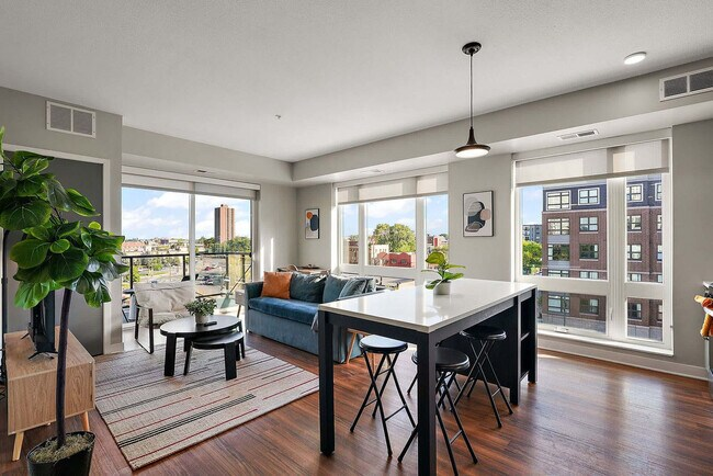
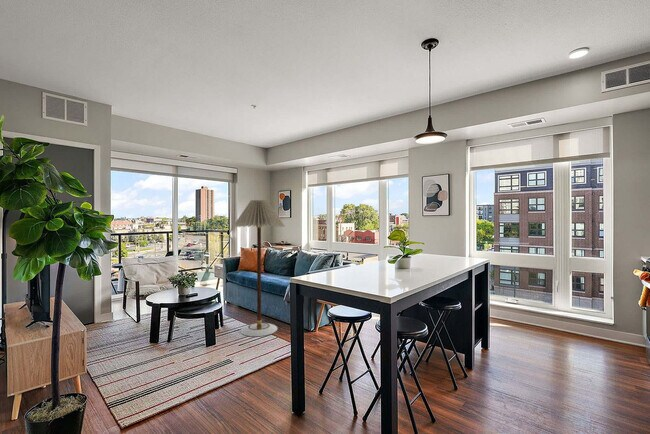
+ floor lamp (259, 264)
